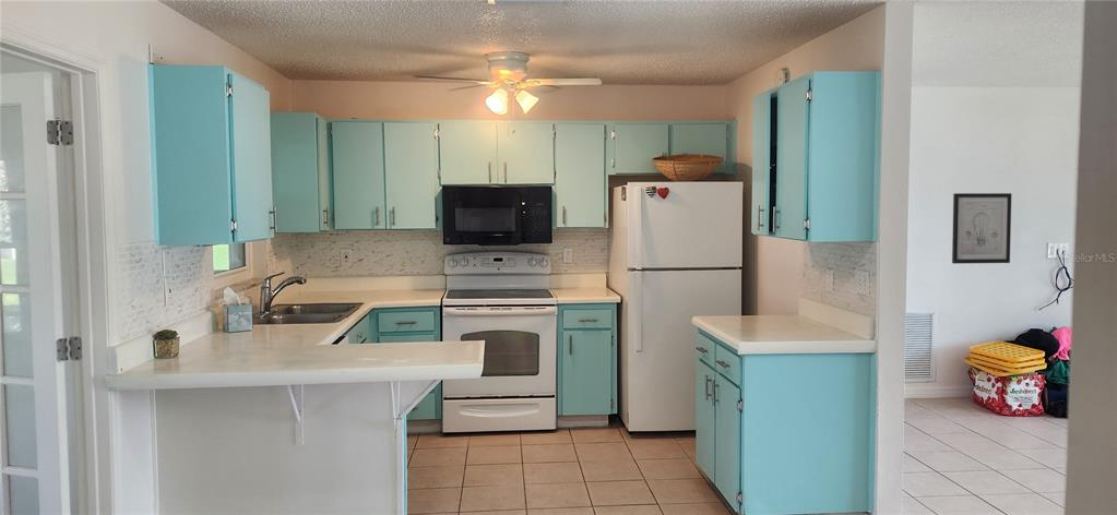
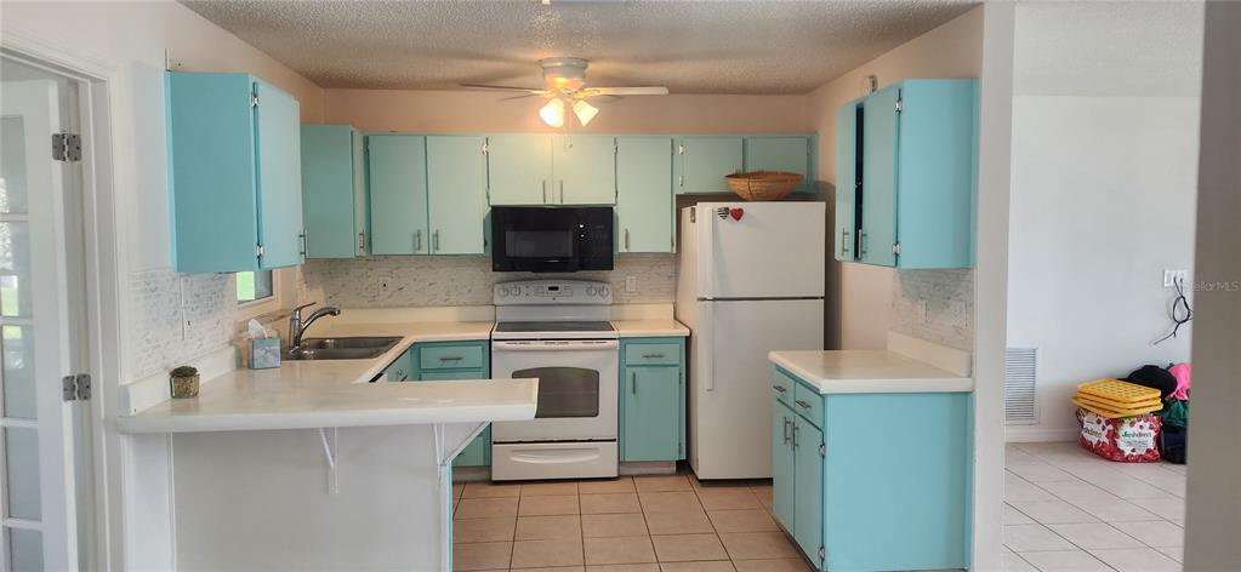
- wall art (982, 228)
